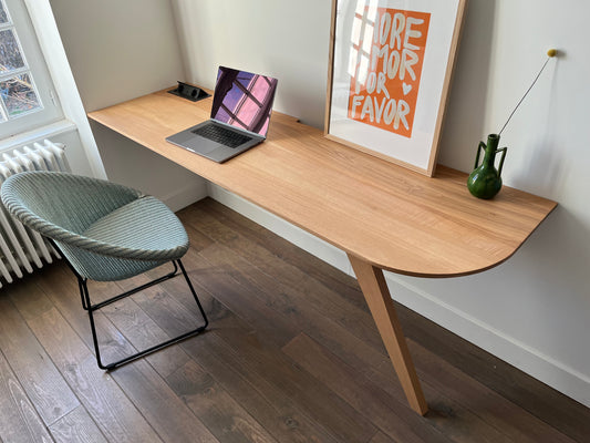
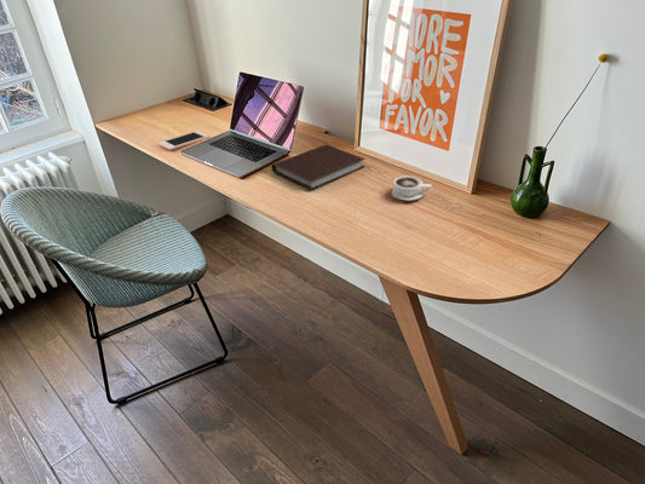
+ notebook (318, 165)
+ cell phone (184, 139)
+ cappuccino (410, 189)
